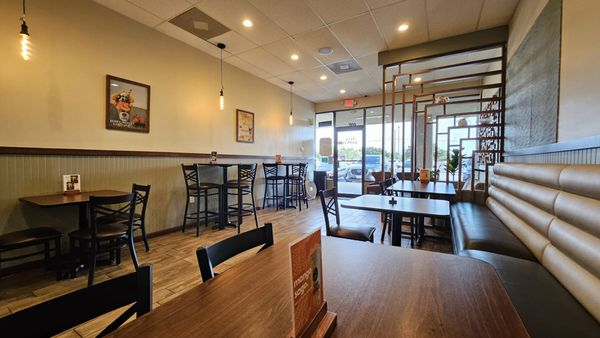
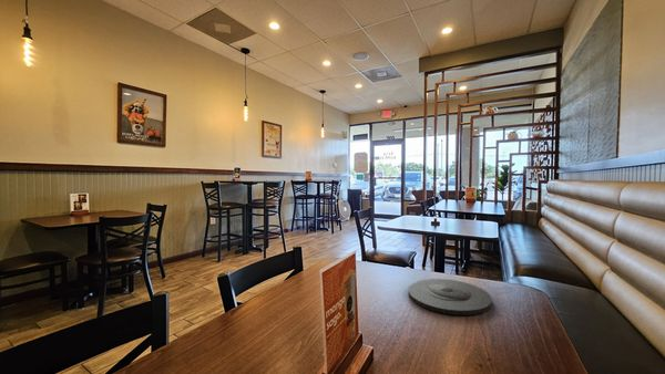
+ plate (448, 291)
